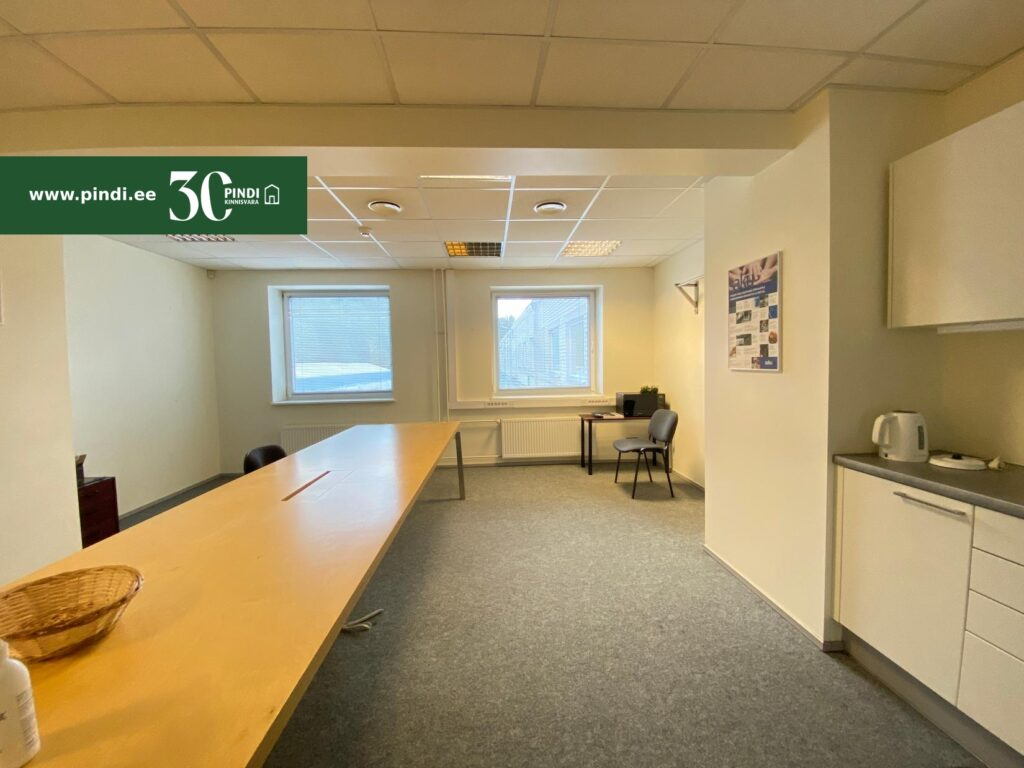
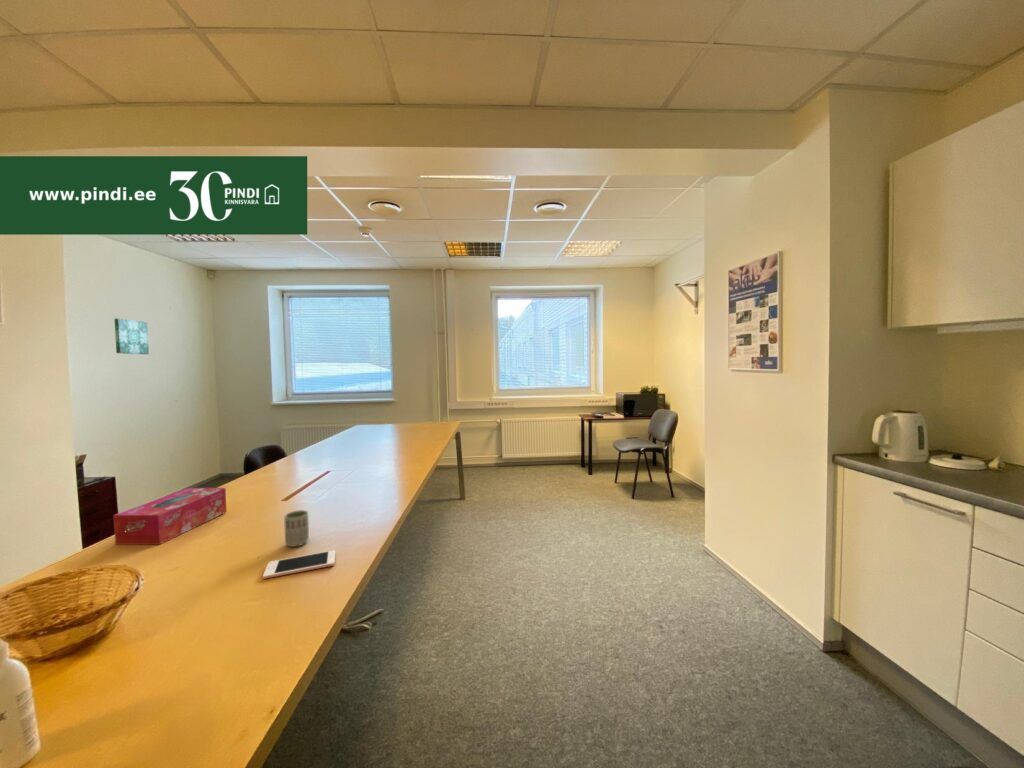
+ cell phone (301, 563)
+ cup (296, 528)
+ tissue box (175, 513)
+ wall art (132, 337)
